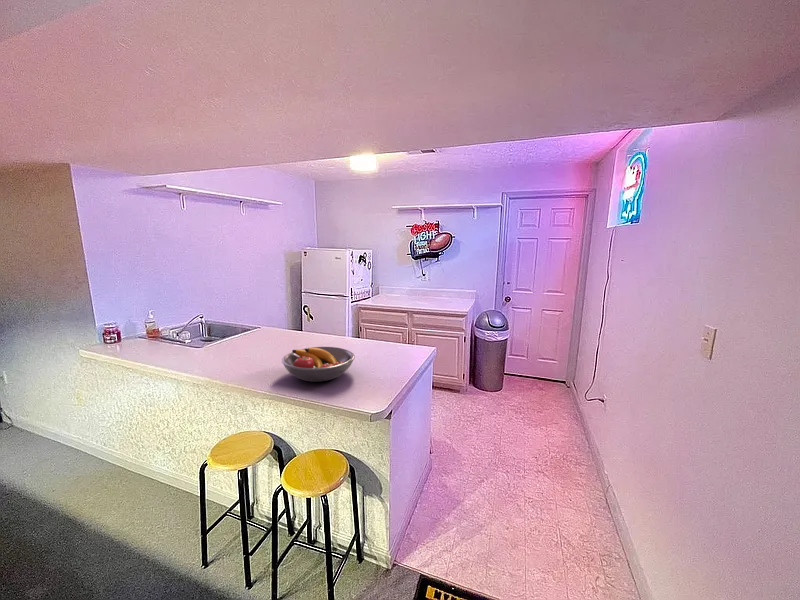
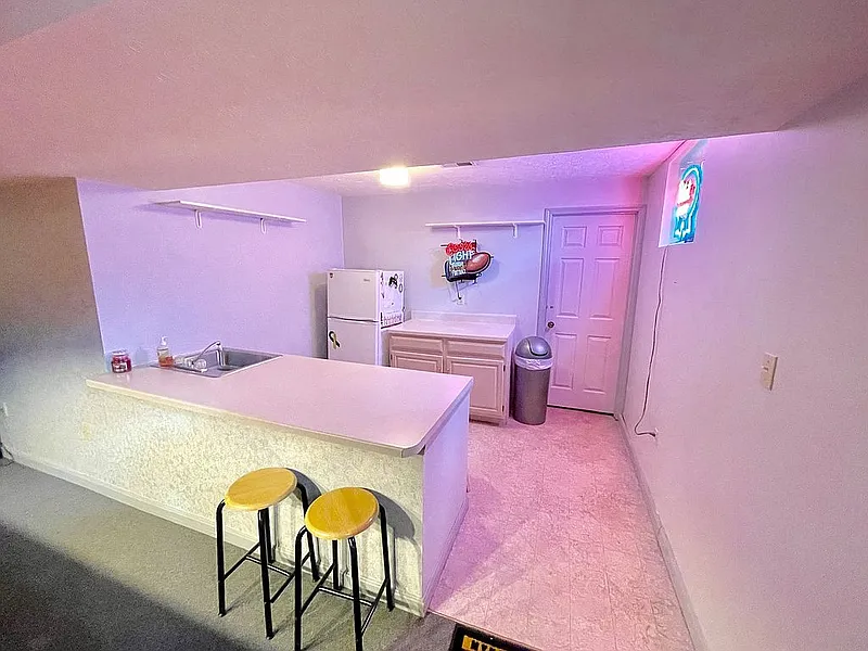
- fruit bowl (319, 363)
